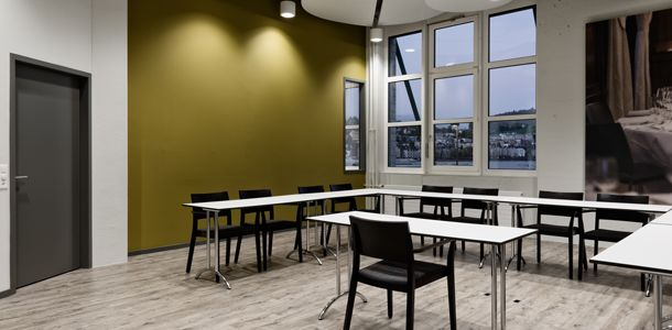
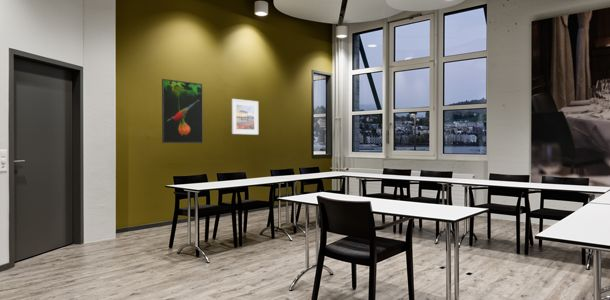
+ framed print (183, 112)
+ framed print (245, 117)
